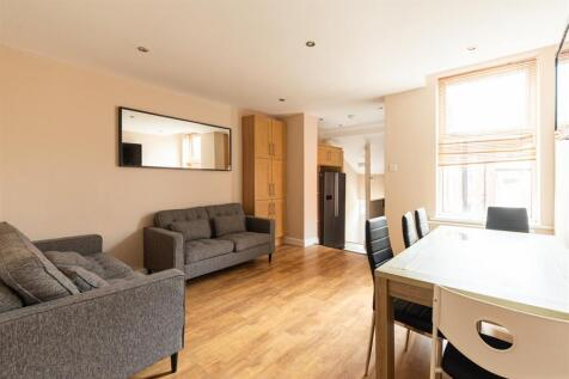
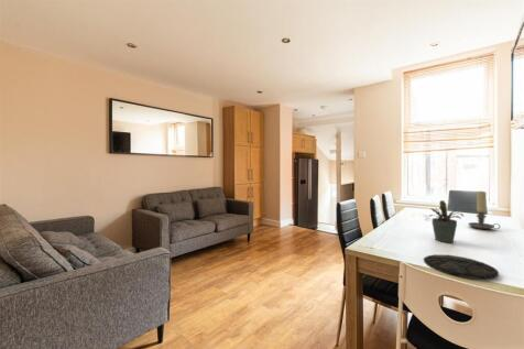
+ plate (458, 262)
+ candle holder (483, 209)
+ potted plant (446, 220)
